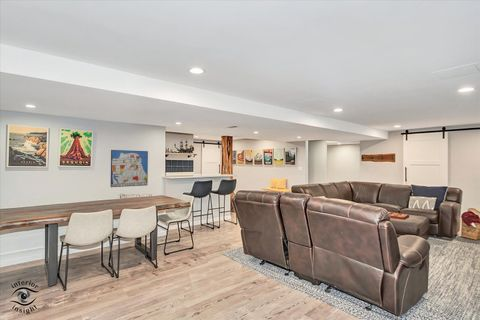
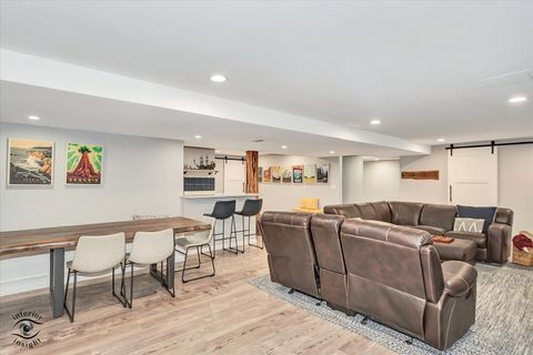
- wall art (130, 168)
